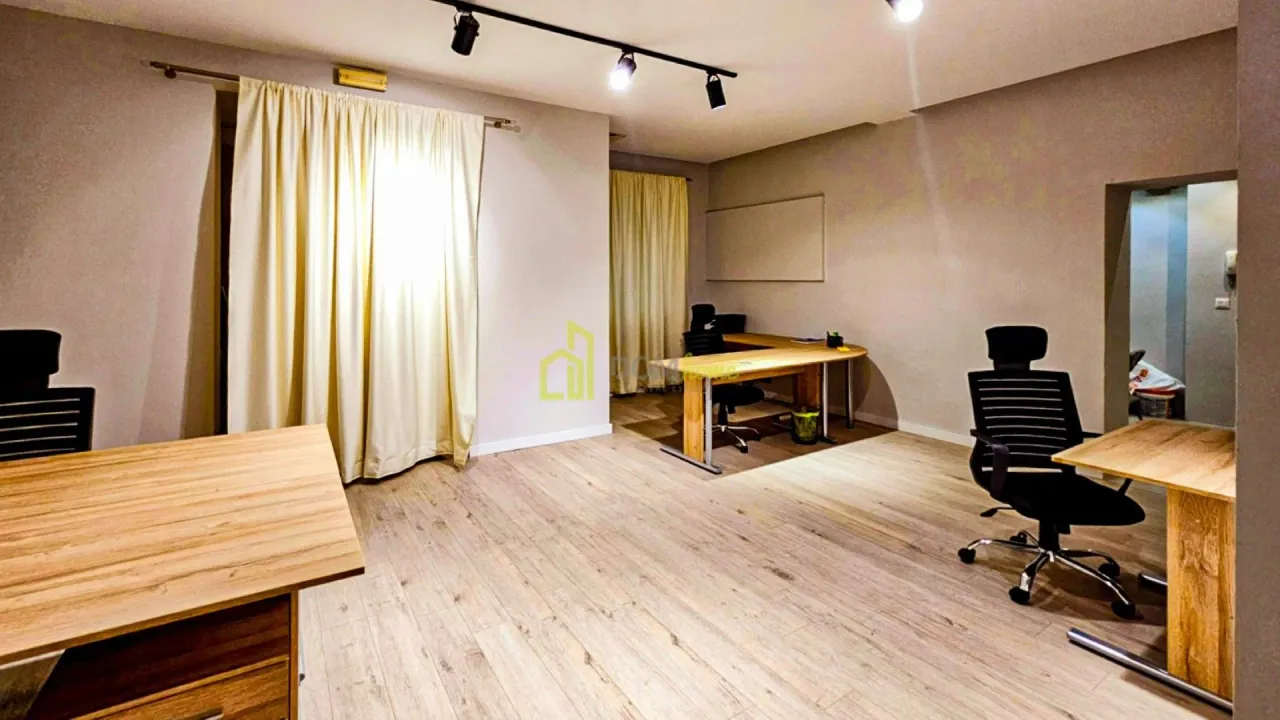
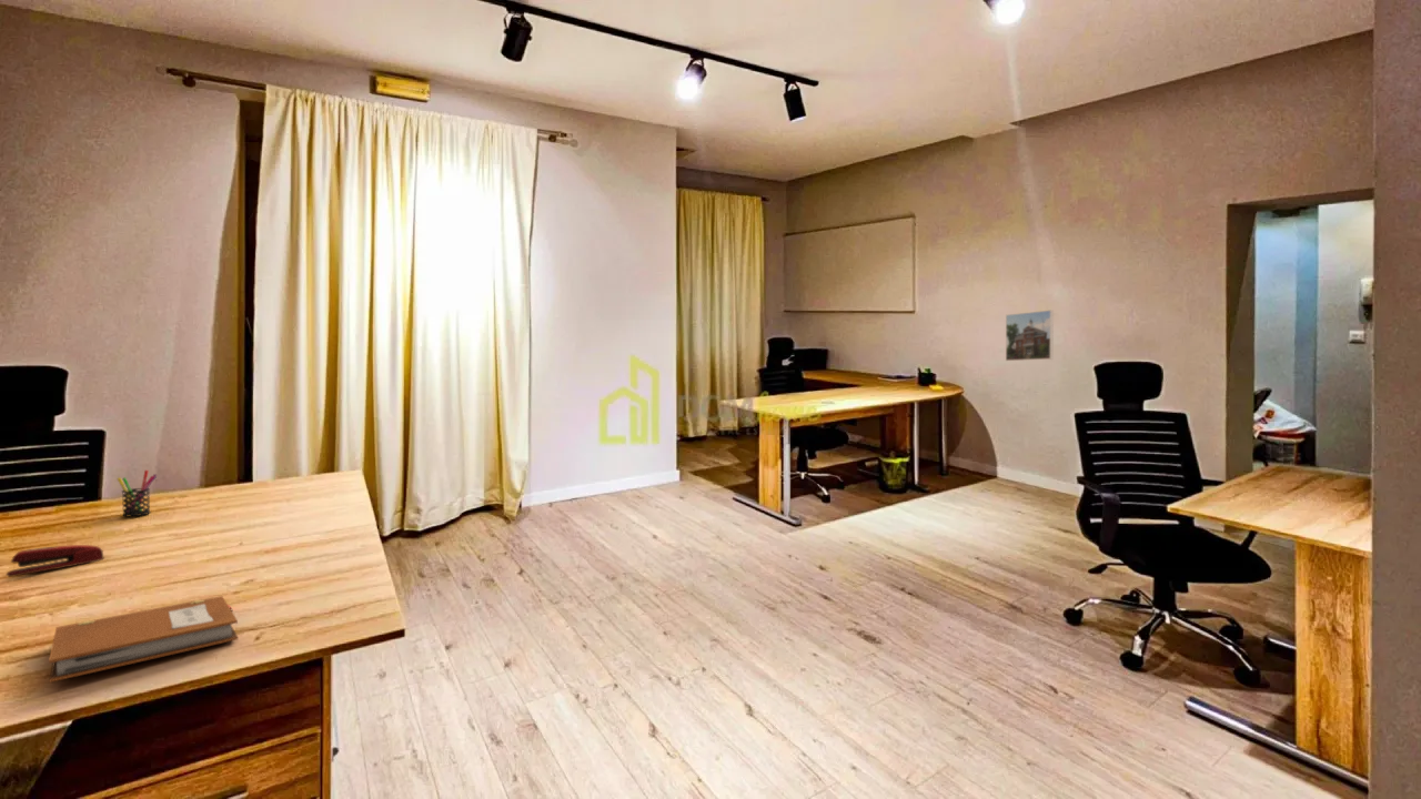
+ pen holder (134, 492)
+ stapler (58, 556)
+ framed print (1028, 336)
+ notebook (152, 630)
